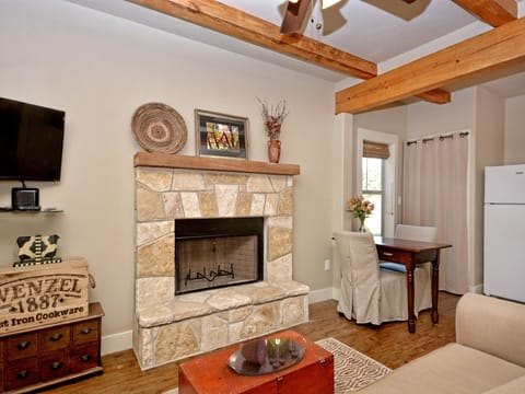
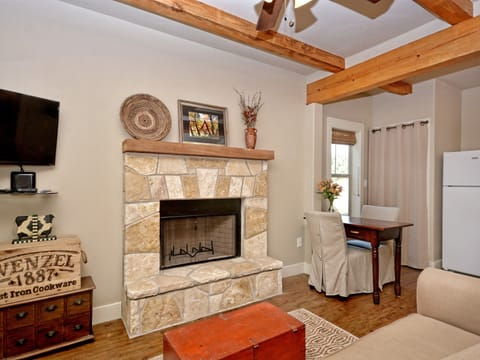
- serving tray (268, 346)
